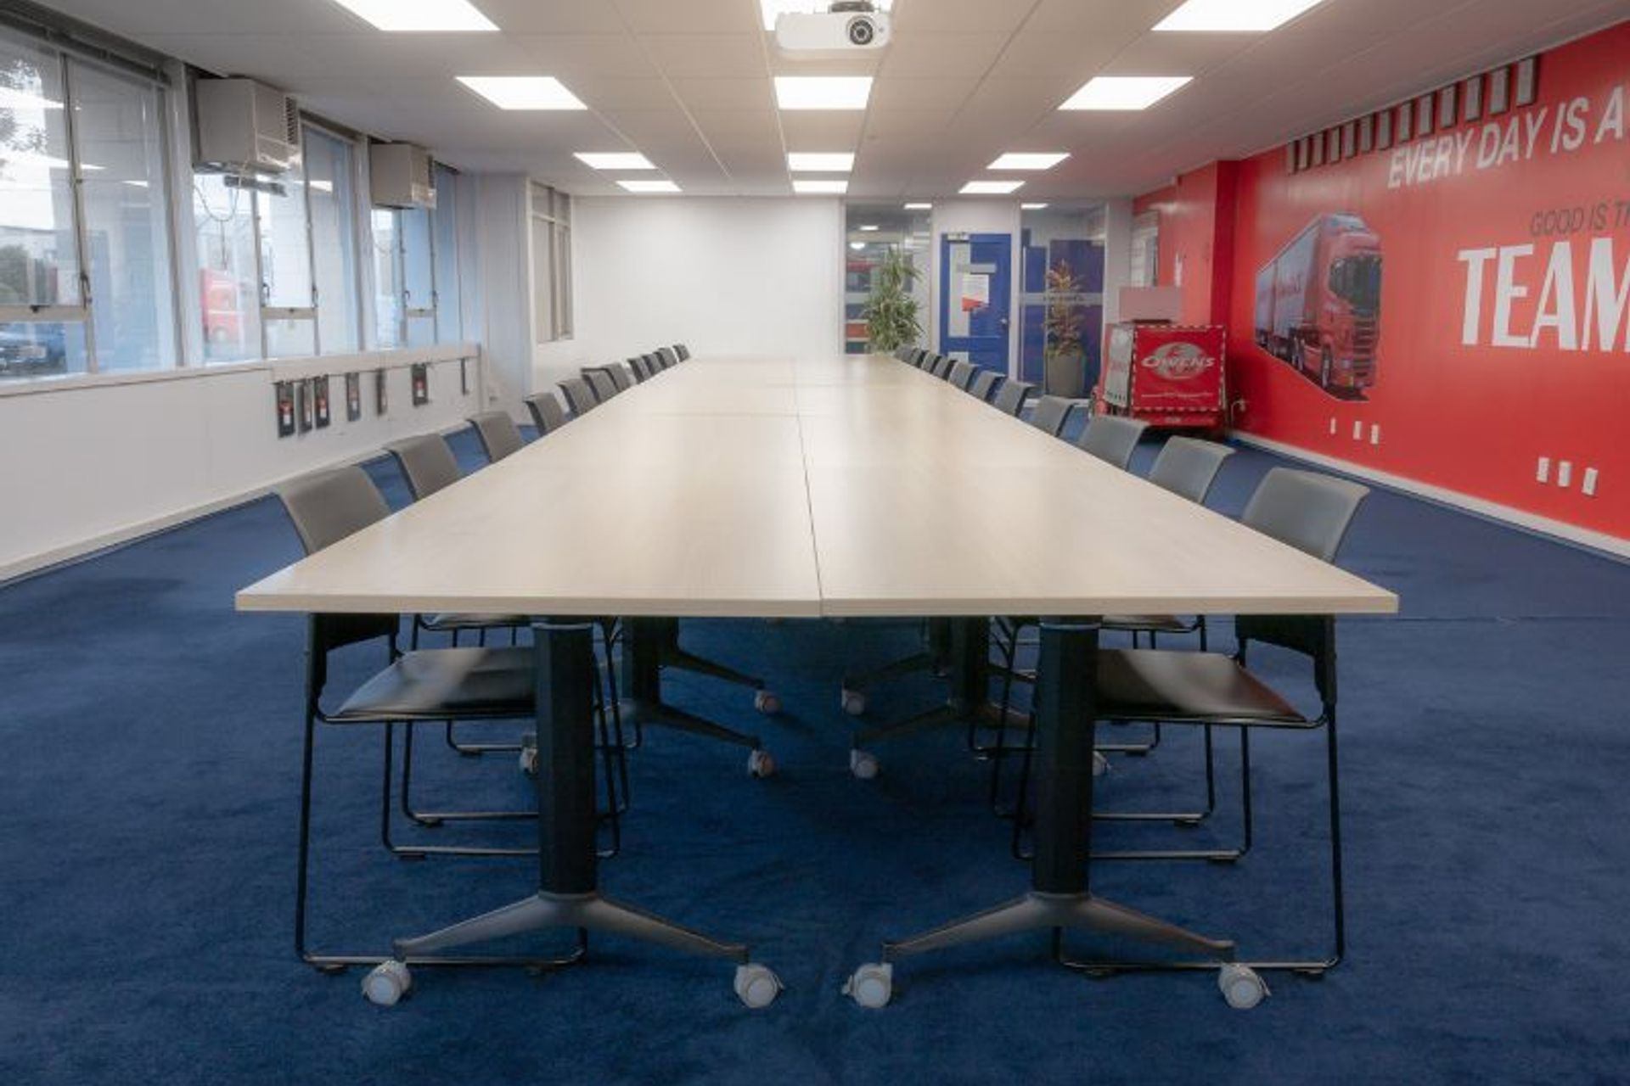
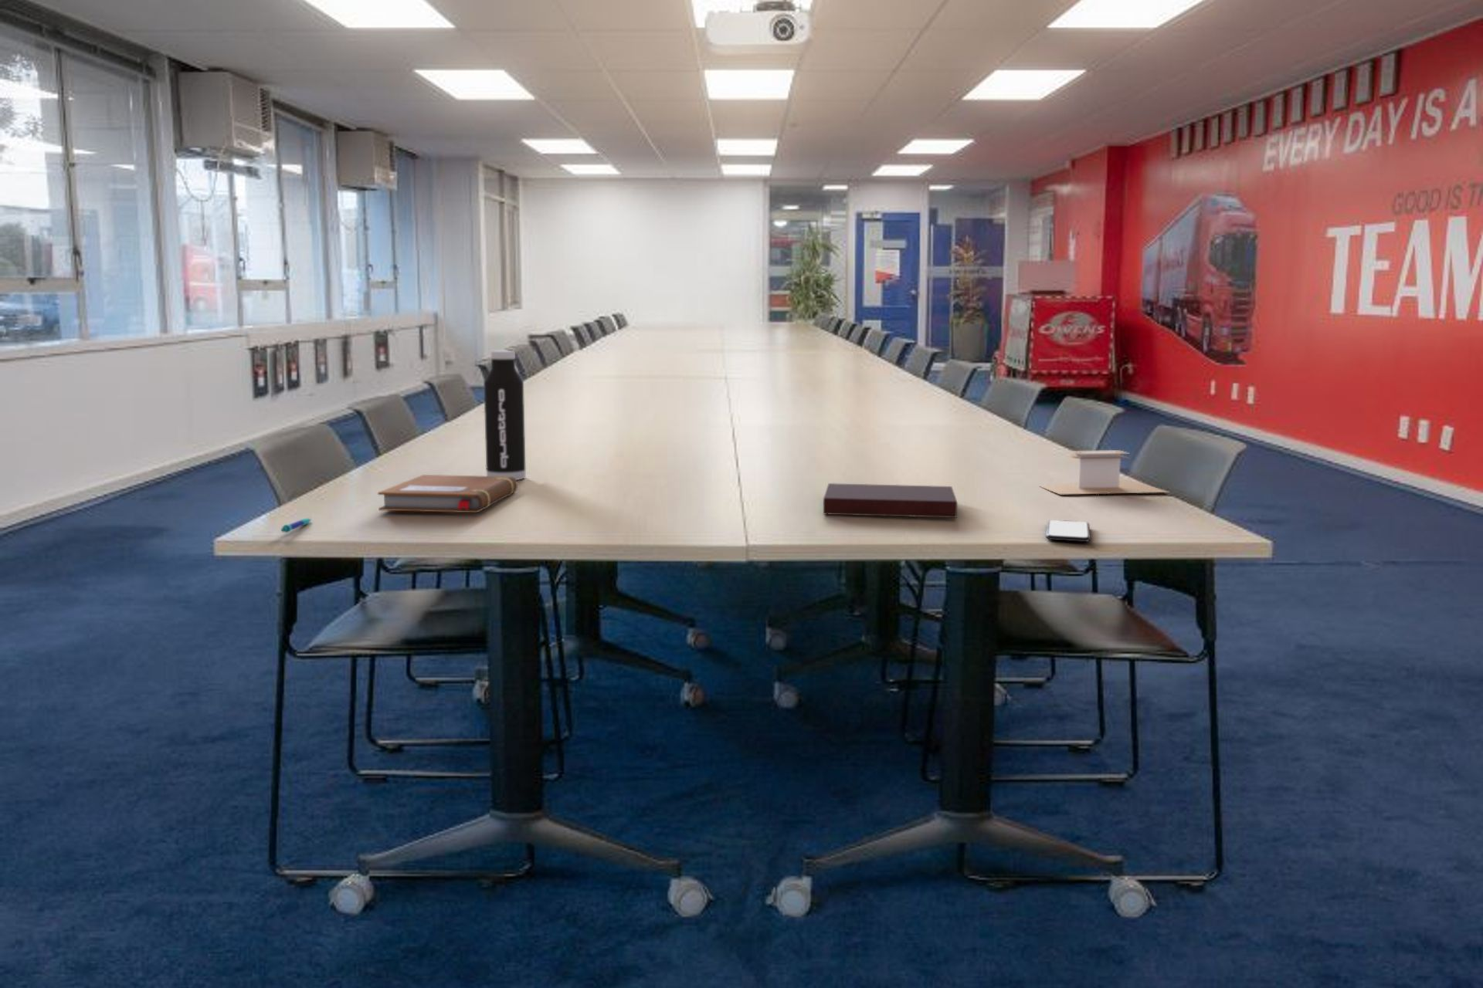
+ water bottle (504, 415)
+ notebook (450, 493)
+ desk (1097, 469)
+ notebook (889, 500)
+ pen (298, 524)
+ smartphone (1067, 530)
